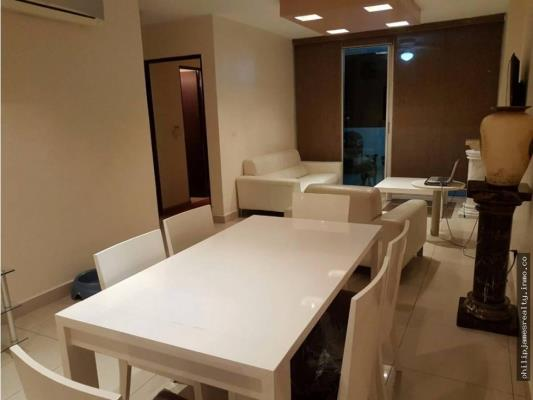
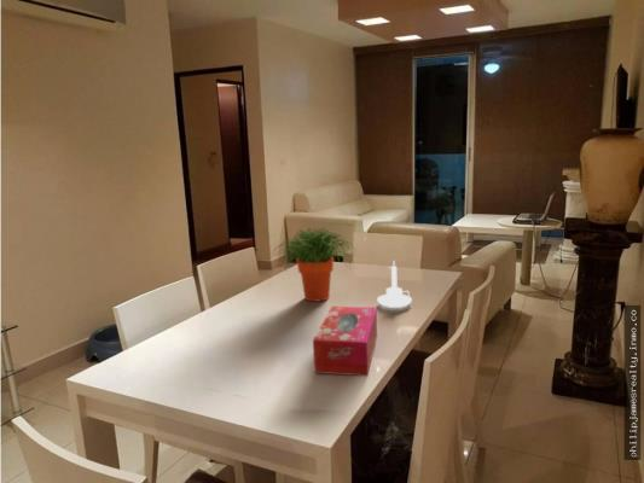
+ tissue box (348, 337)
+ candle holder (394, 281)
+ potted plant (315, 263)
